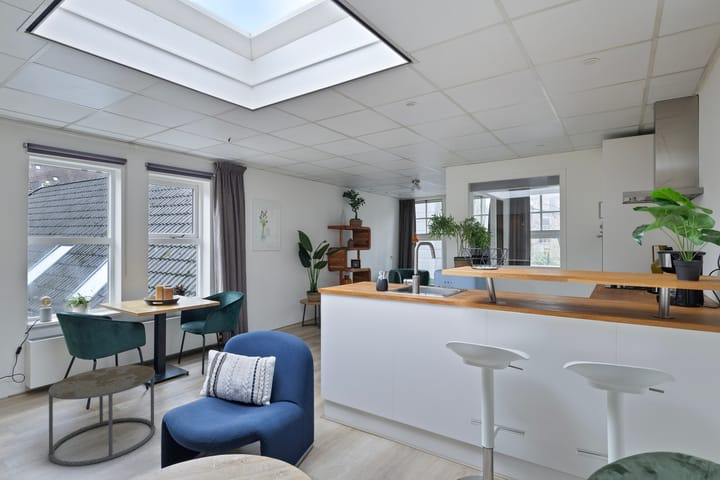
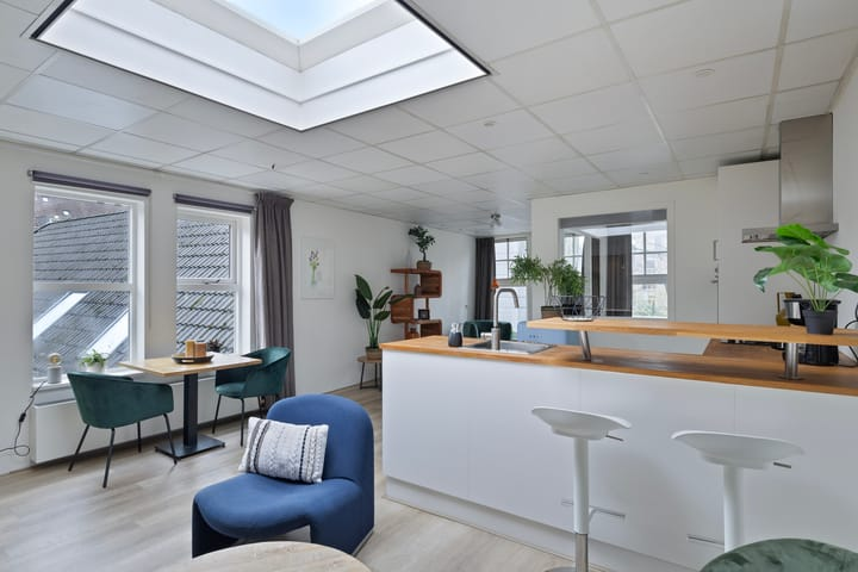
- side table (102, 409)
